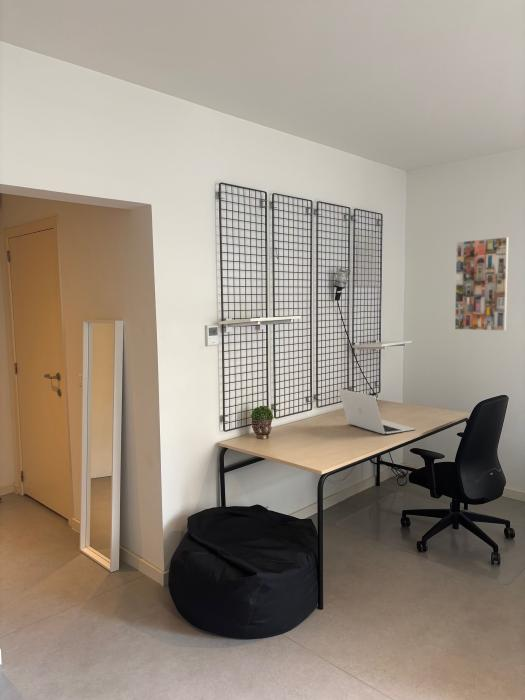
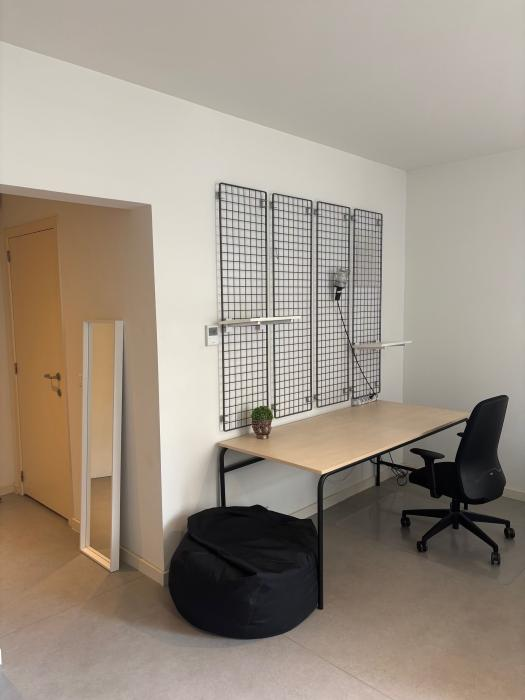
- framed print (480, 285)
- laptop (376, 409)
